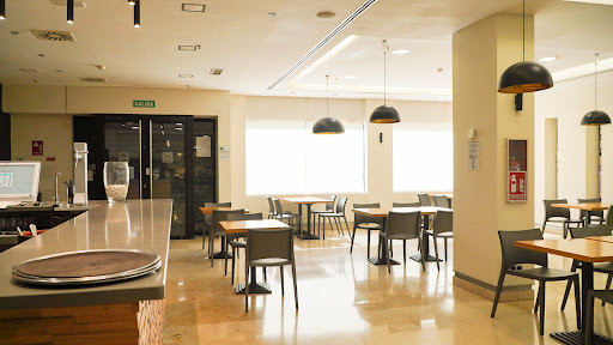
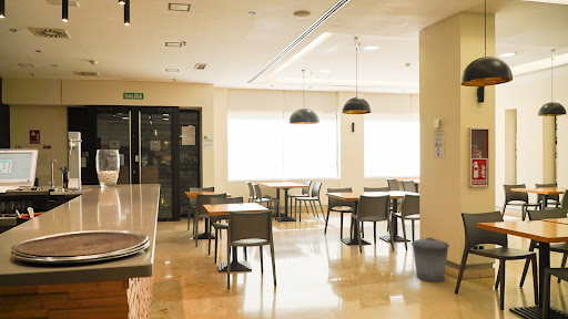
+ trash can (429, 257)
